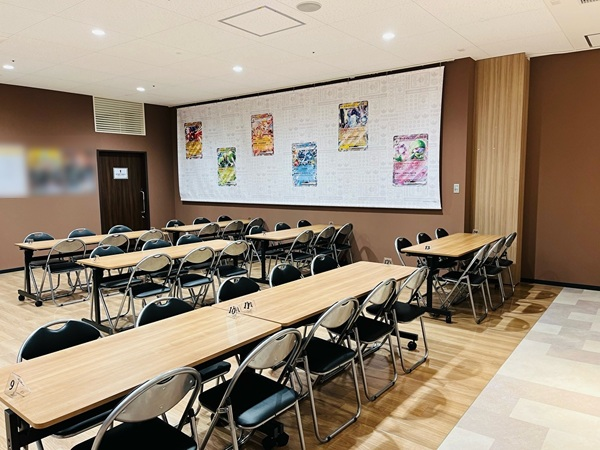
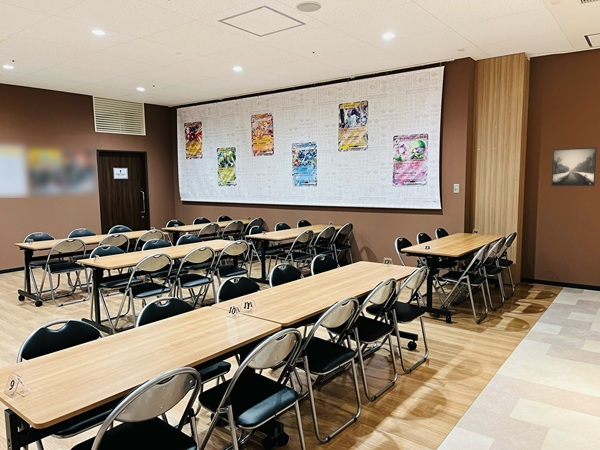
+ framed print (573, 167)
